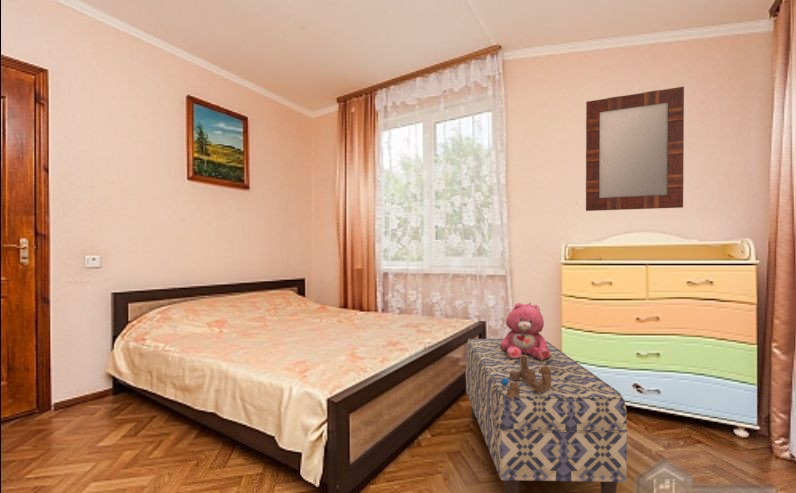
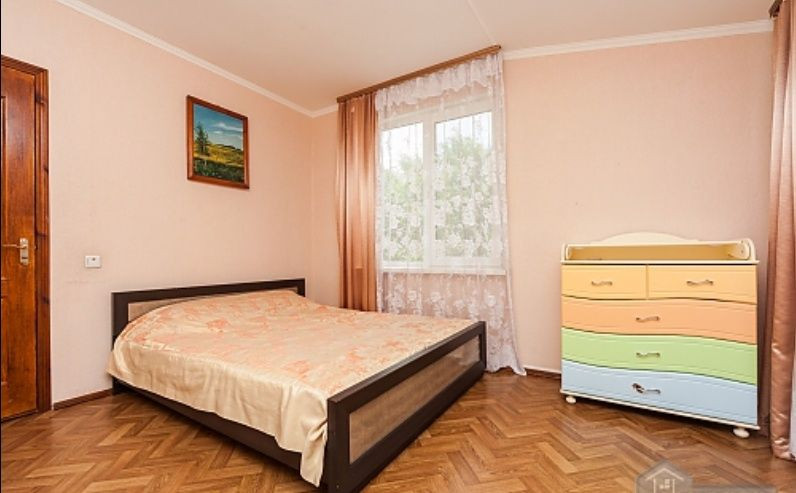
- home mirror (632, 152)
- bench (527, 408)
- teddy bear (525, 328)
- toy blocks (525, 373)
